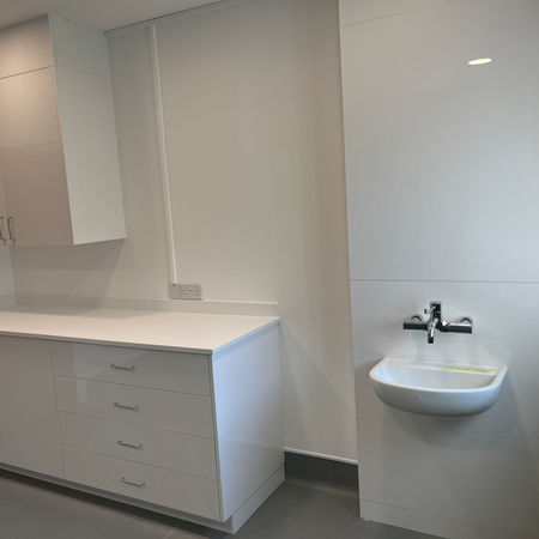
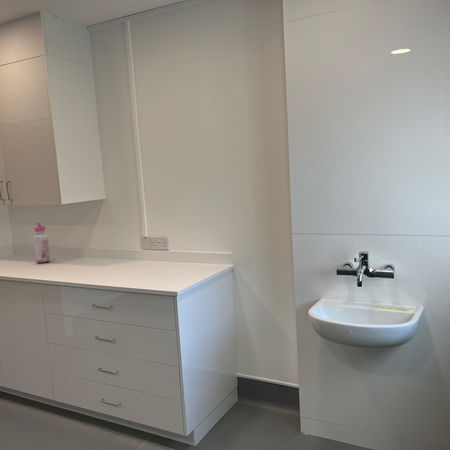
+ glue bottle (41, 242)
